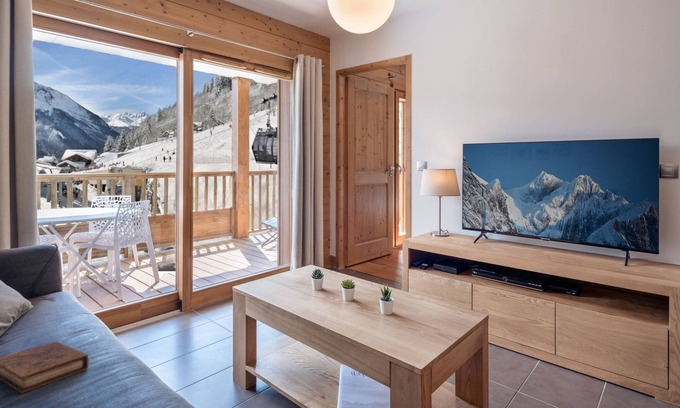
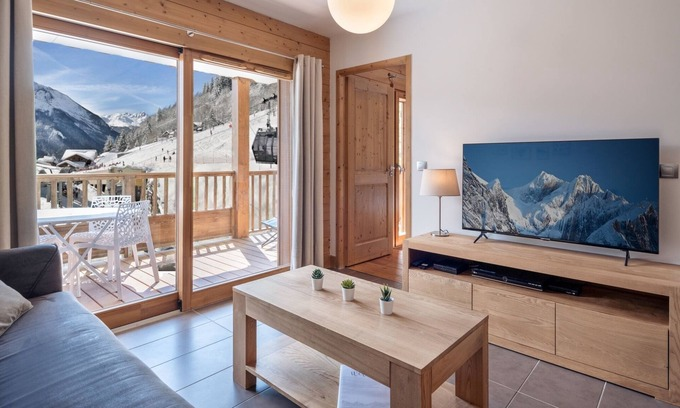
- book (41, 364)
